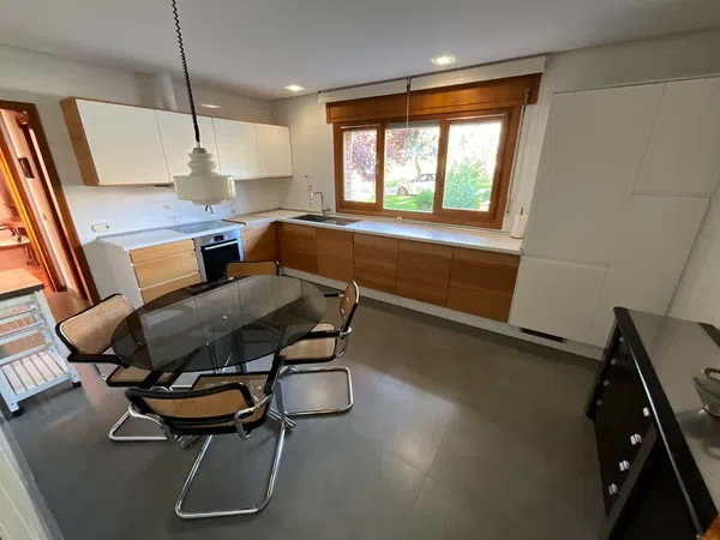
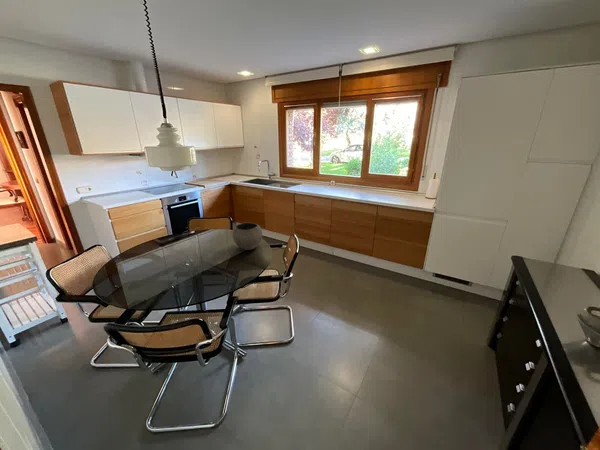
+ bowl (247, 236)
